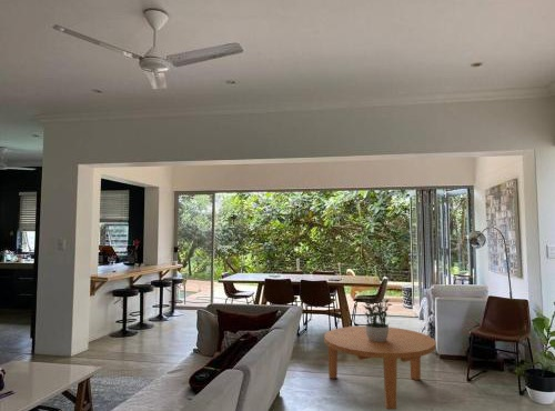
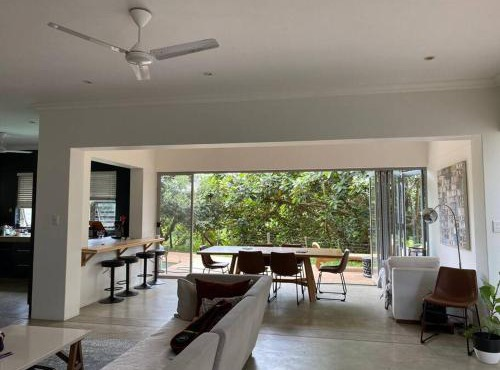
- coffee table (383, 362)
- potted plant (376, 317)
